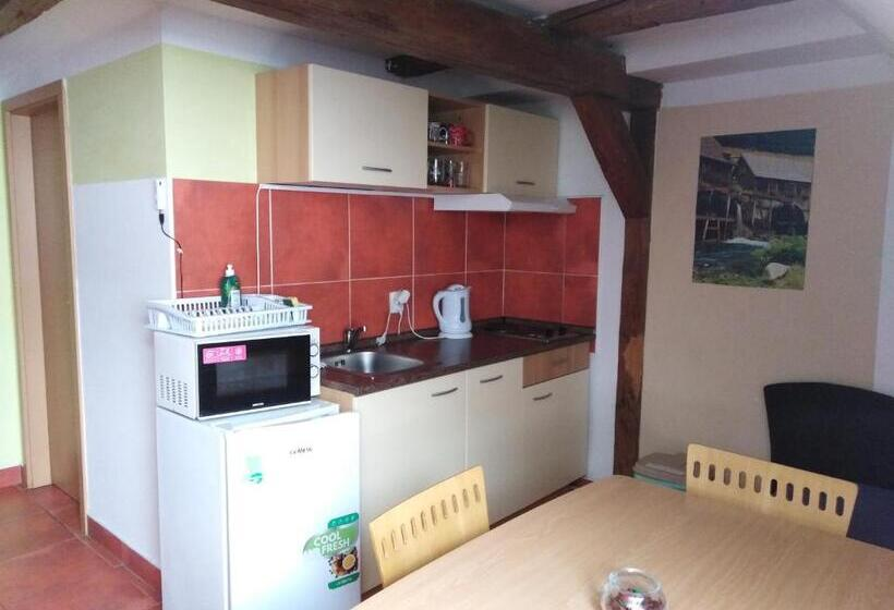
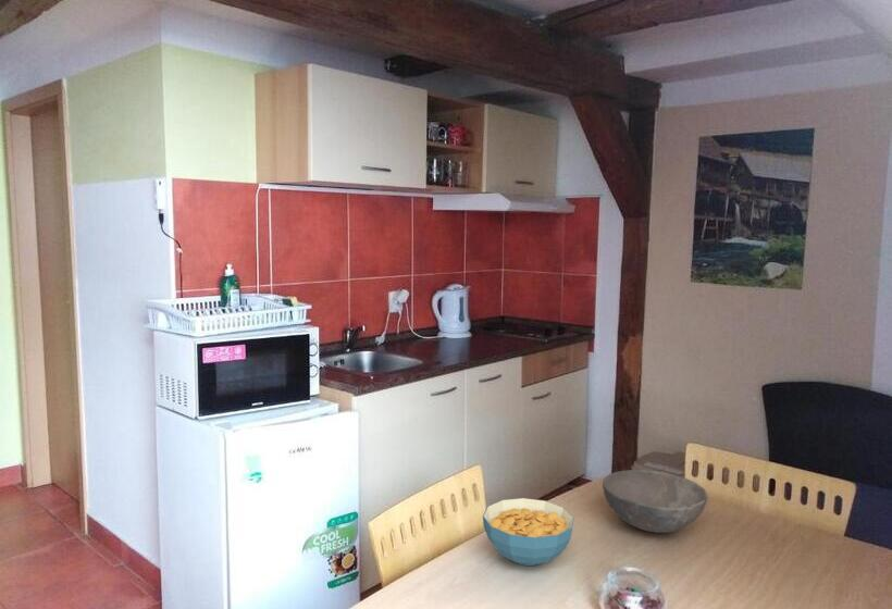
+ bowl (653, 506)
+ cereal bowl (528, 537)
